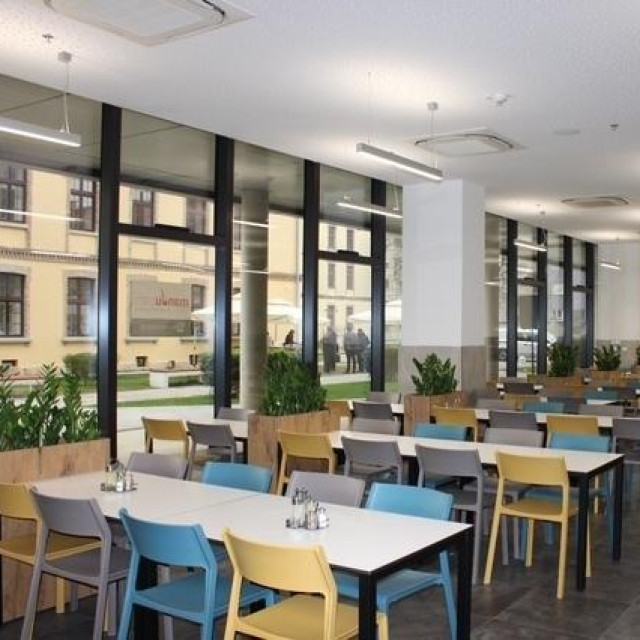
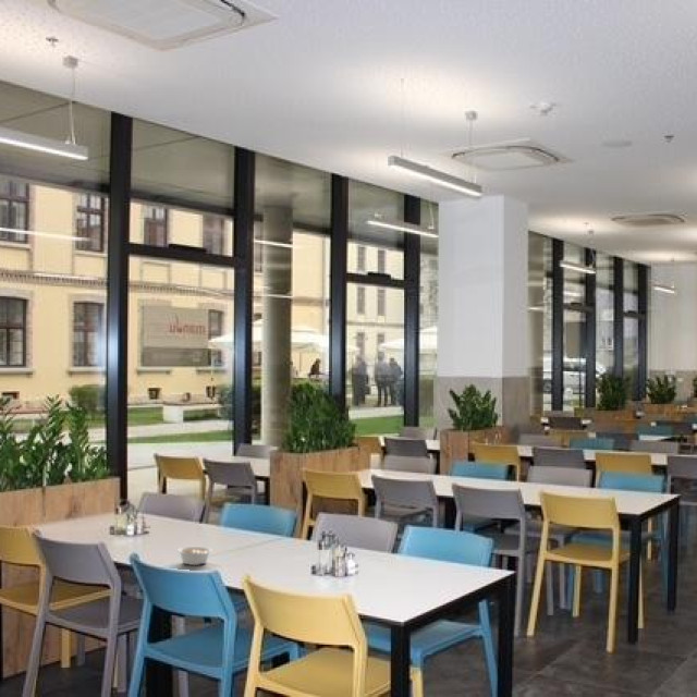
+ legume (195, 554)
